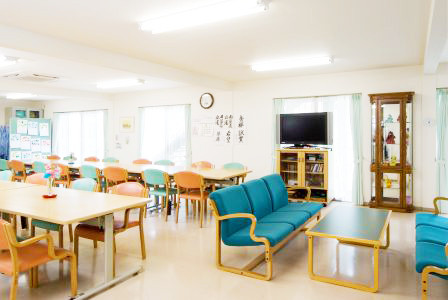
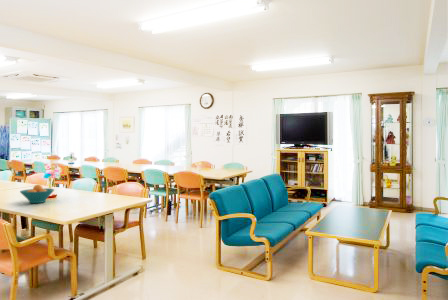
+ fruit bowl (37, 193)
